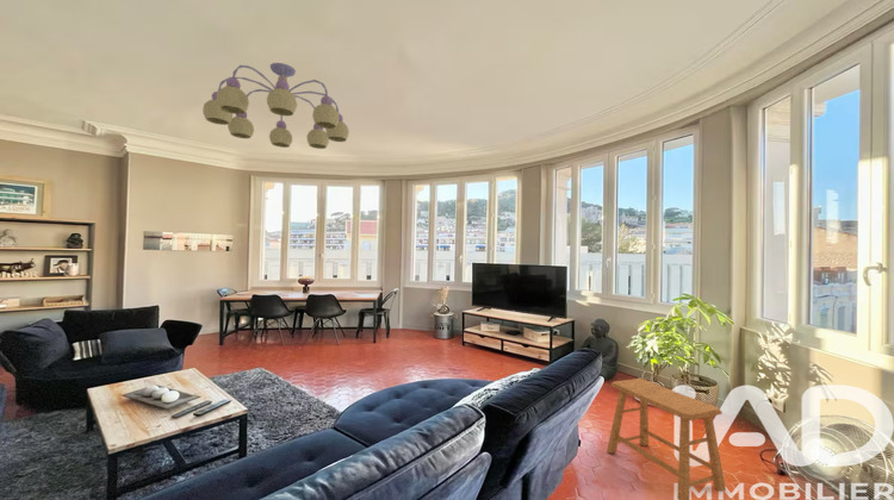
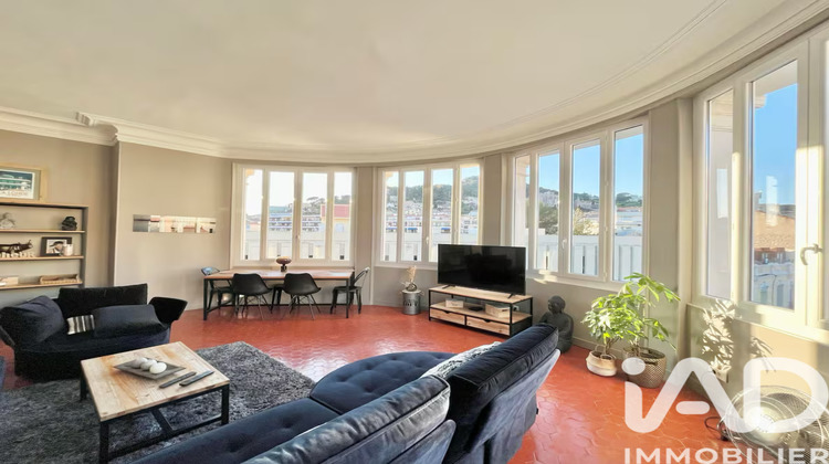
- stool (658, 436)
- chandelier (281, 99)
